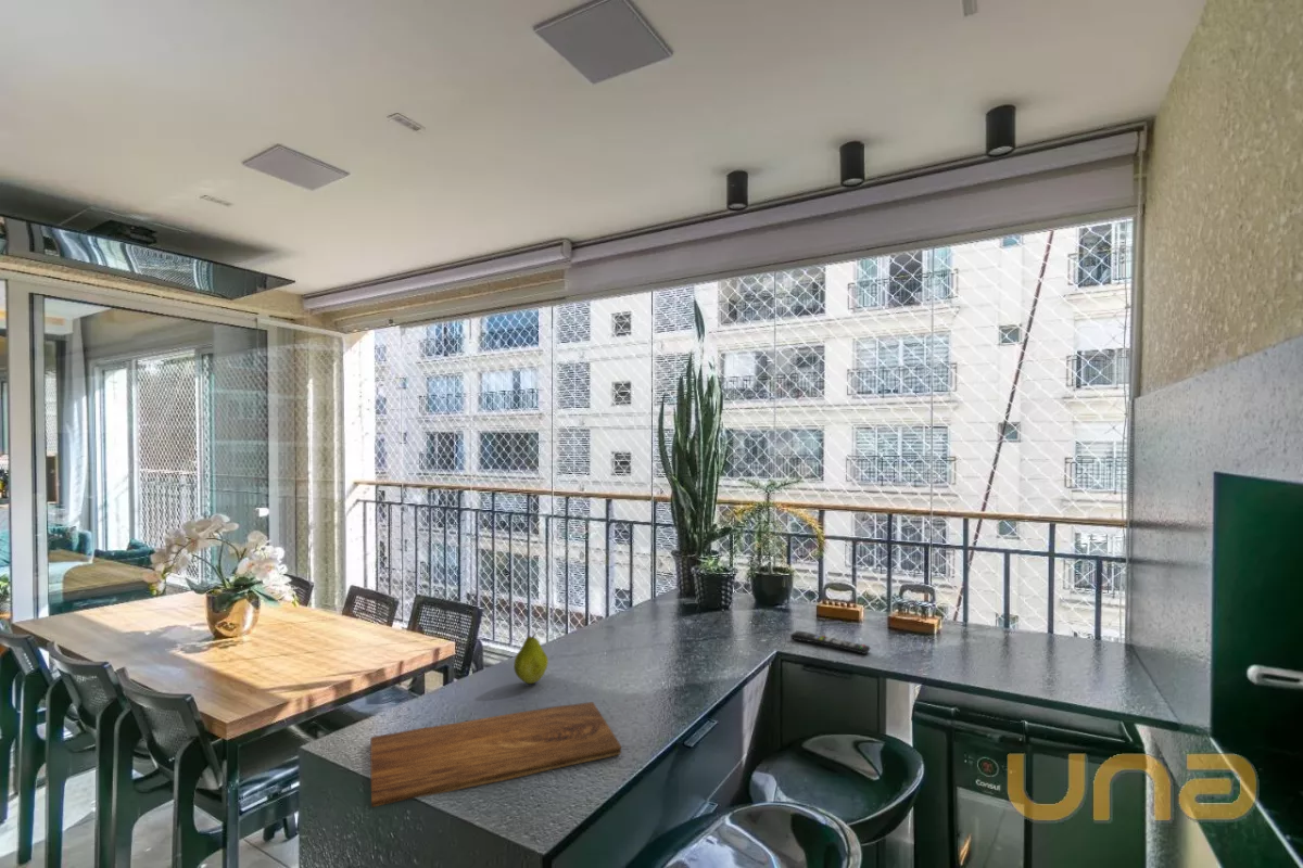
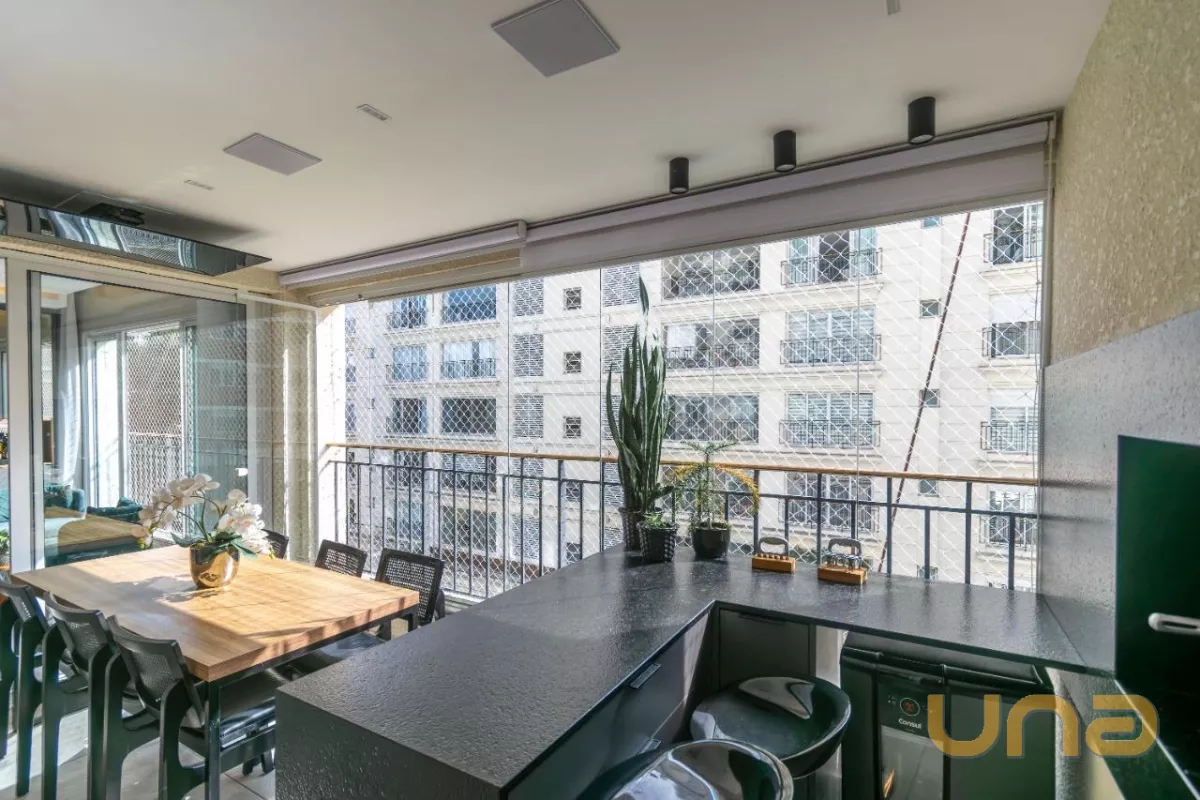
- cutting board (496, 745)
- fruit (531, 659)
- remote control (828, 641)
